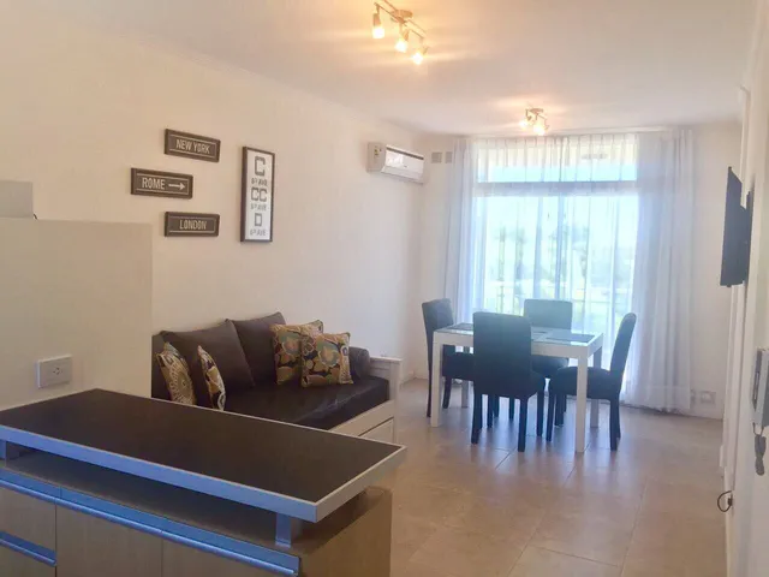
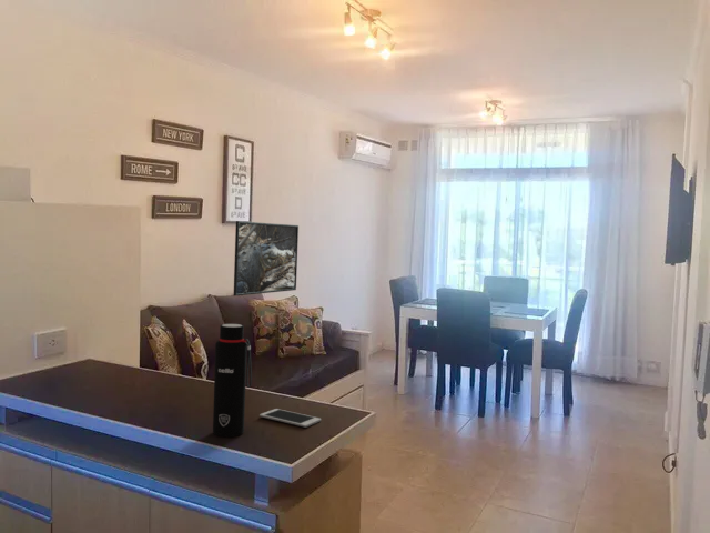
+ water bottle (233, 379)
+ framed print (267, 258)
+ cell phone (290, 418)
